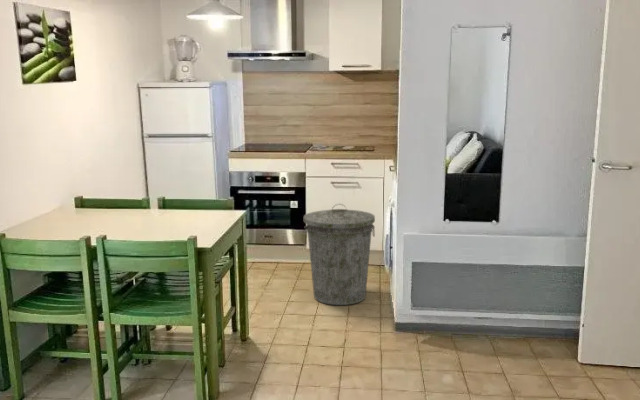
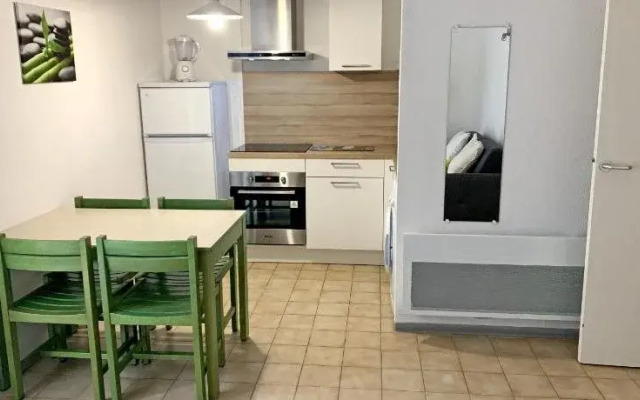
- trash can (339, 250)
